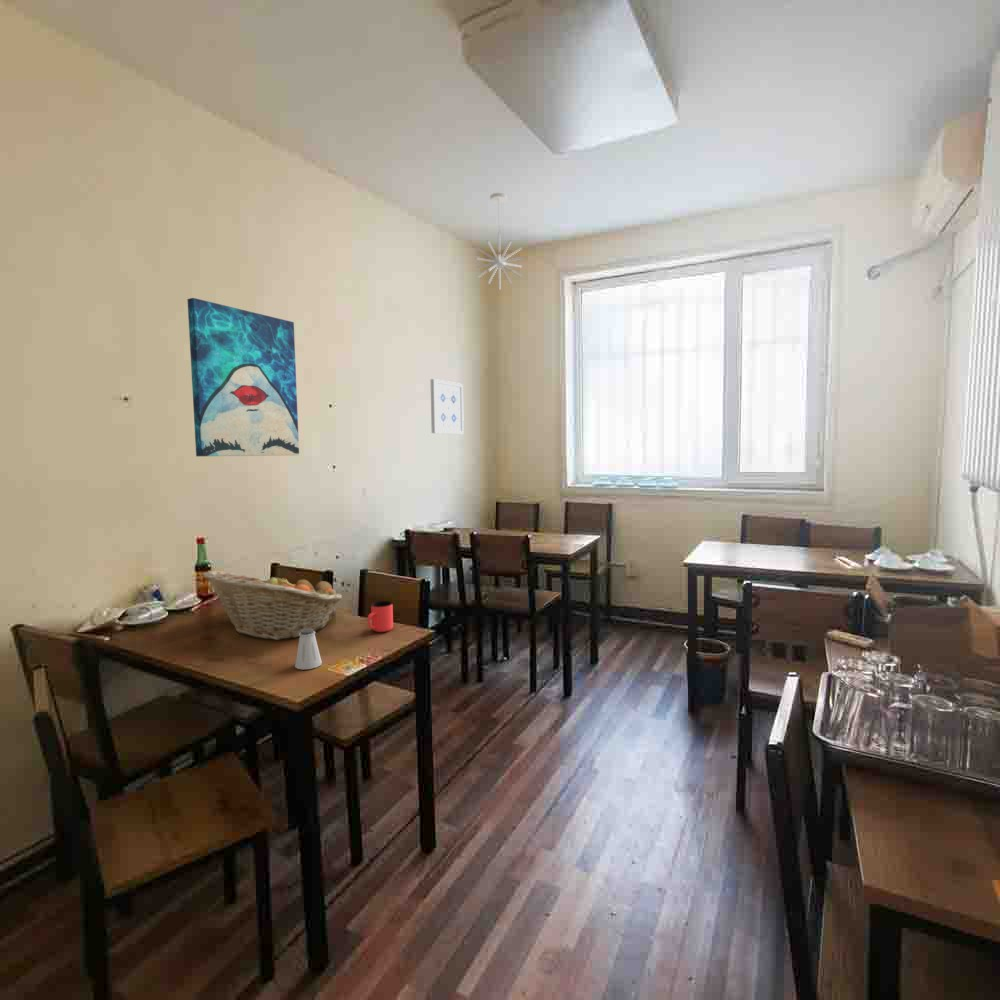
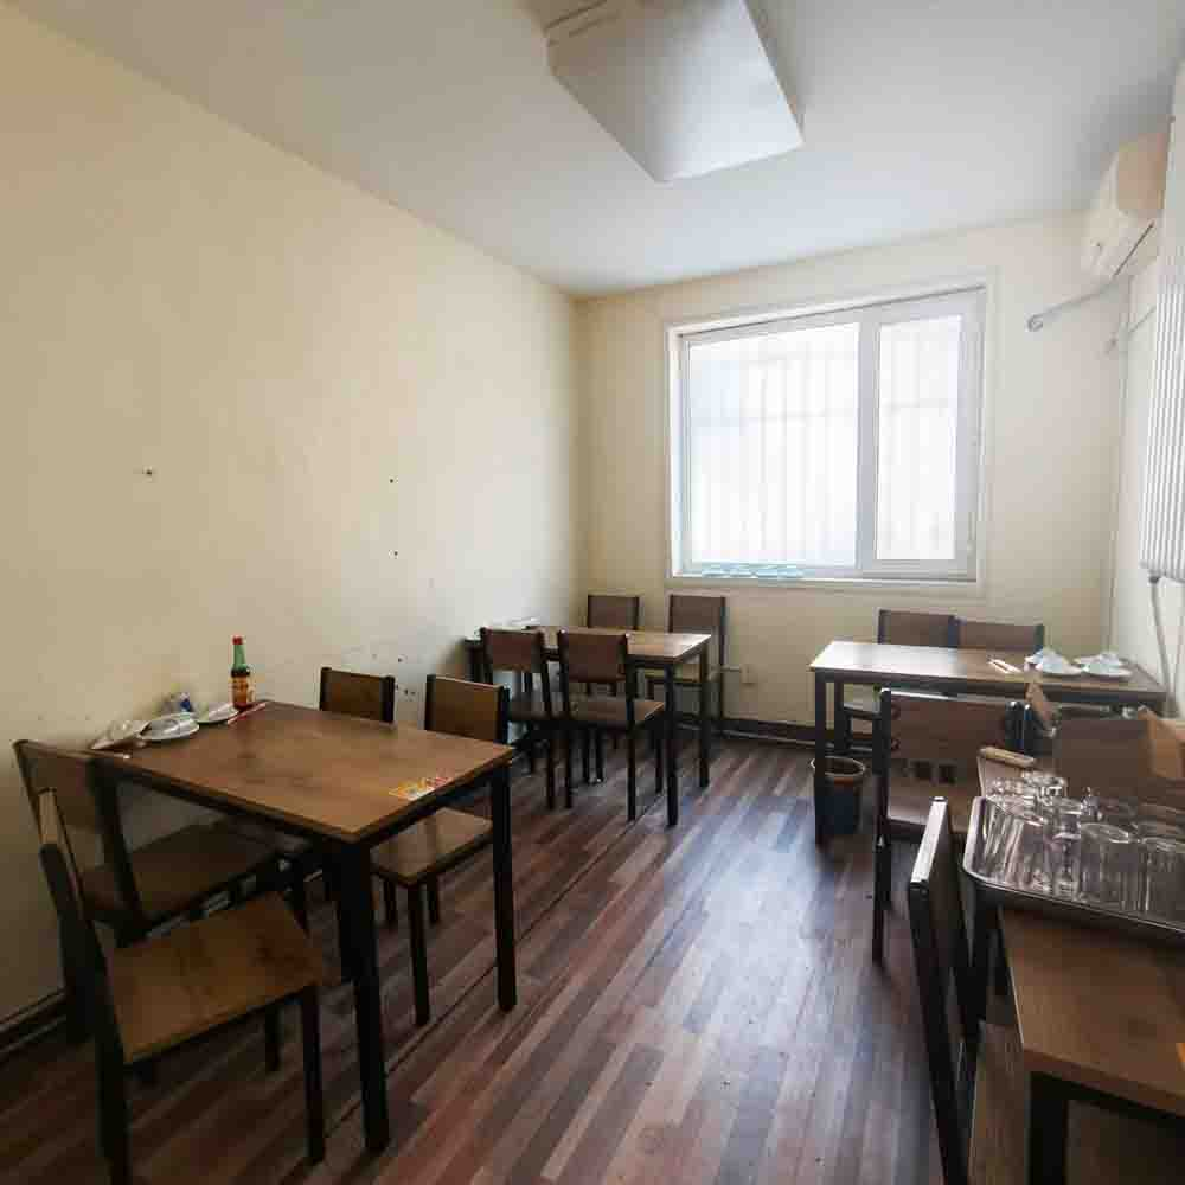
- wall art (248, 384)
- cup (379, 617)
- saltshaker (307, 647)
- wall art (447, 407)
- pendant light (499, 241)
- fruit basket (274, 596)
